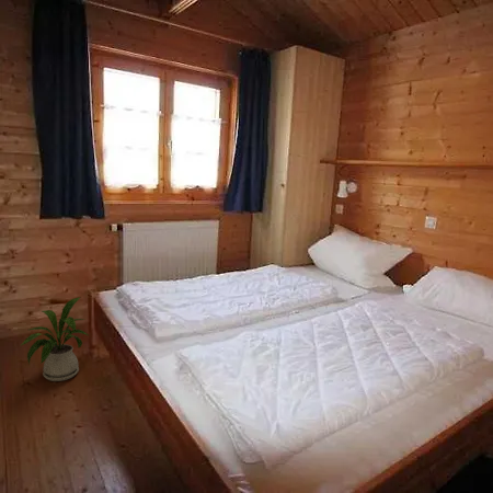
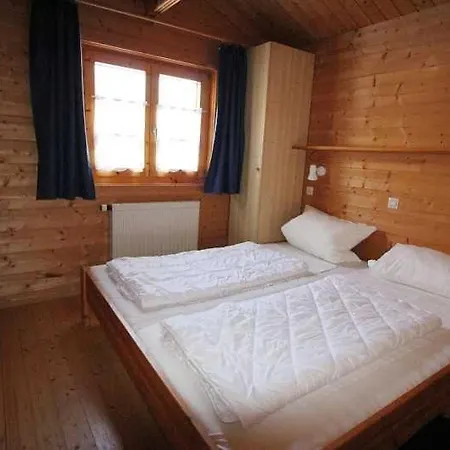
- house plant (51, 341)
